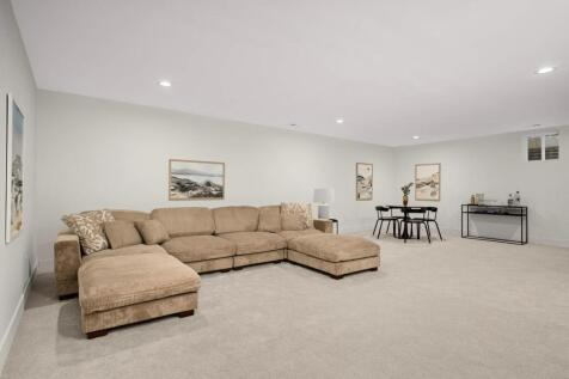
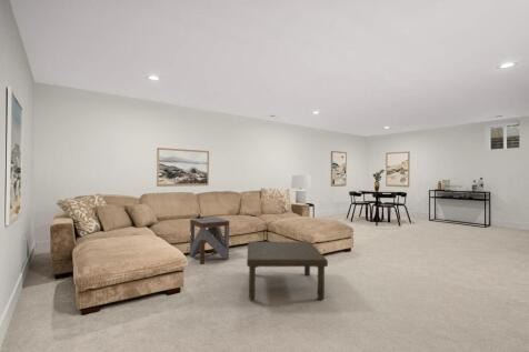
+ side table (209, 239)
+ coffee table (282, 265)
